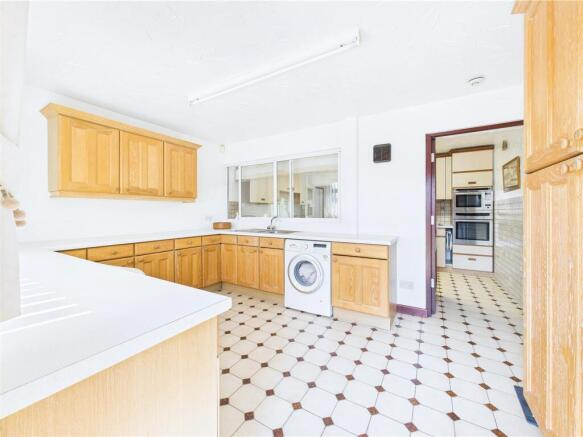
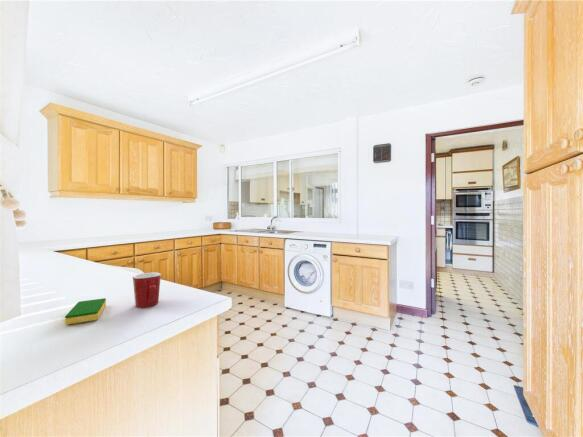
+ dish sponge (87, 310)
+ mug (148, 291)
